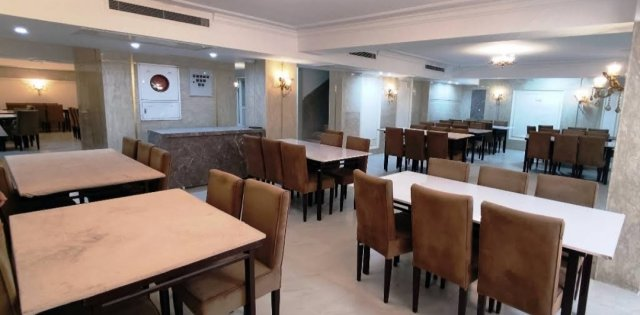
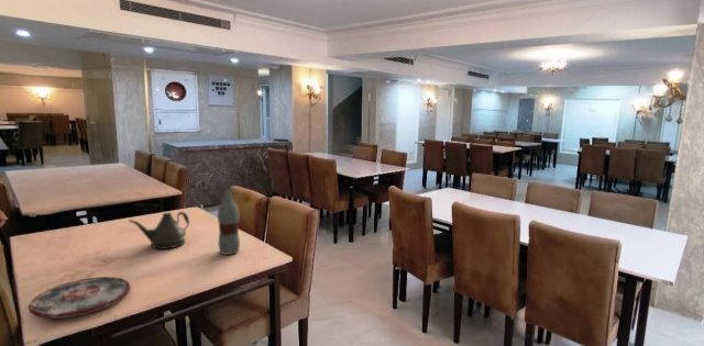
+ plate (82, 295)
+ teapot (160, 230)
+ bottle (228, 219)
